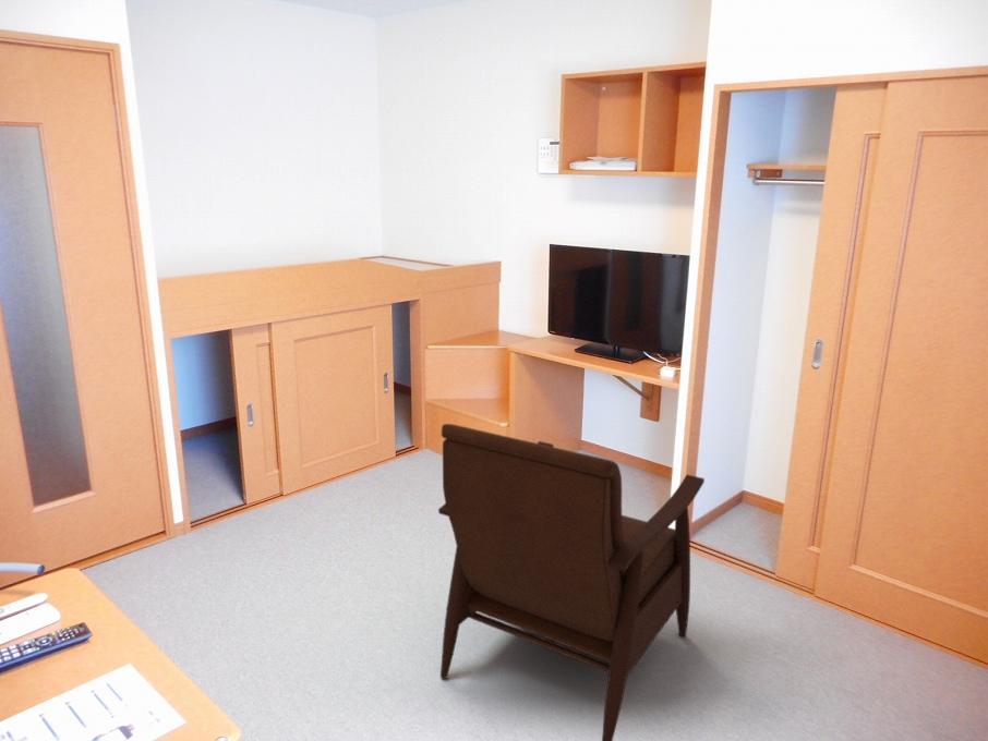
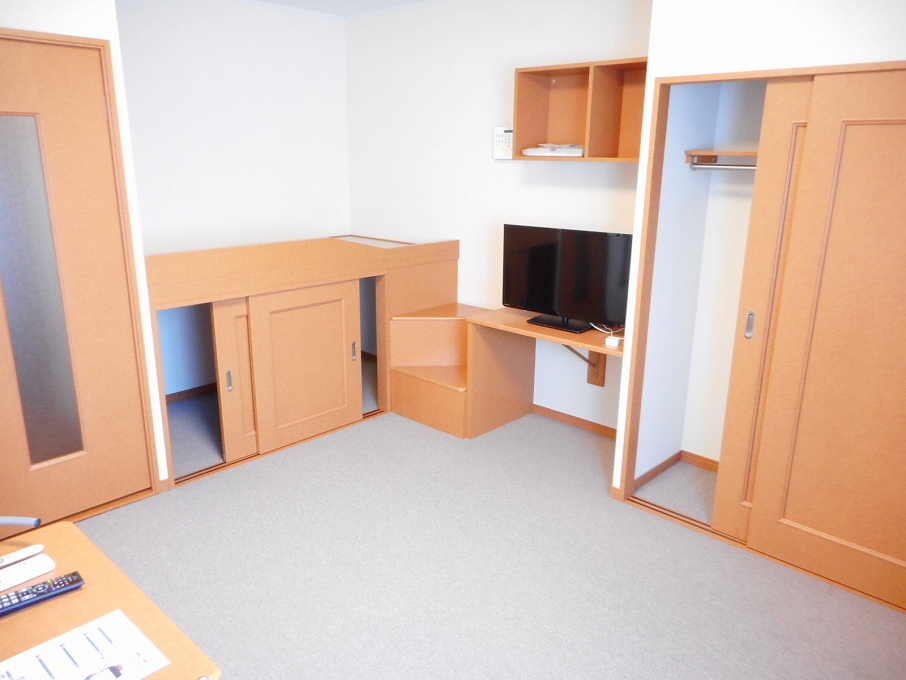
- armchair (571, 539)
